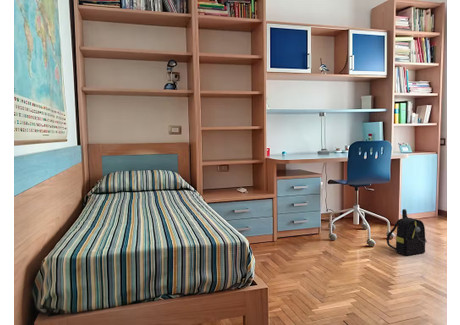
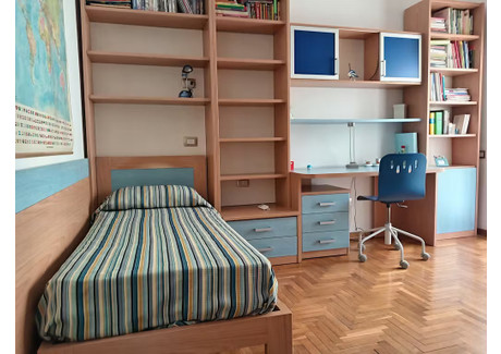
- backpack (405, 230)
